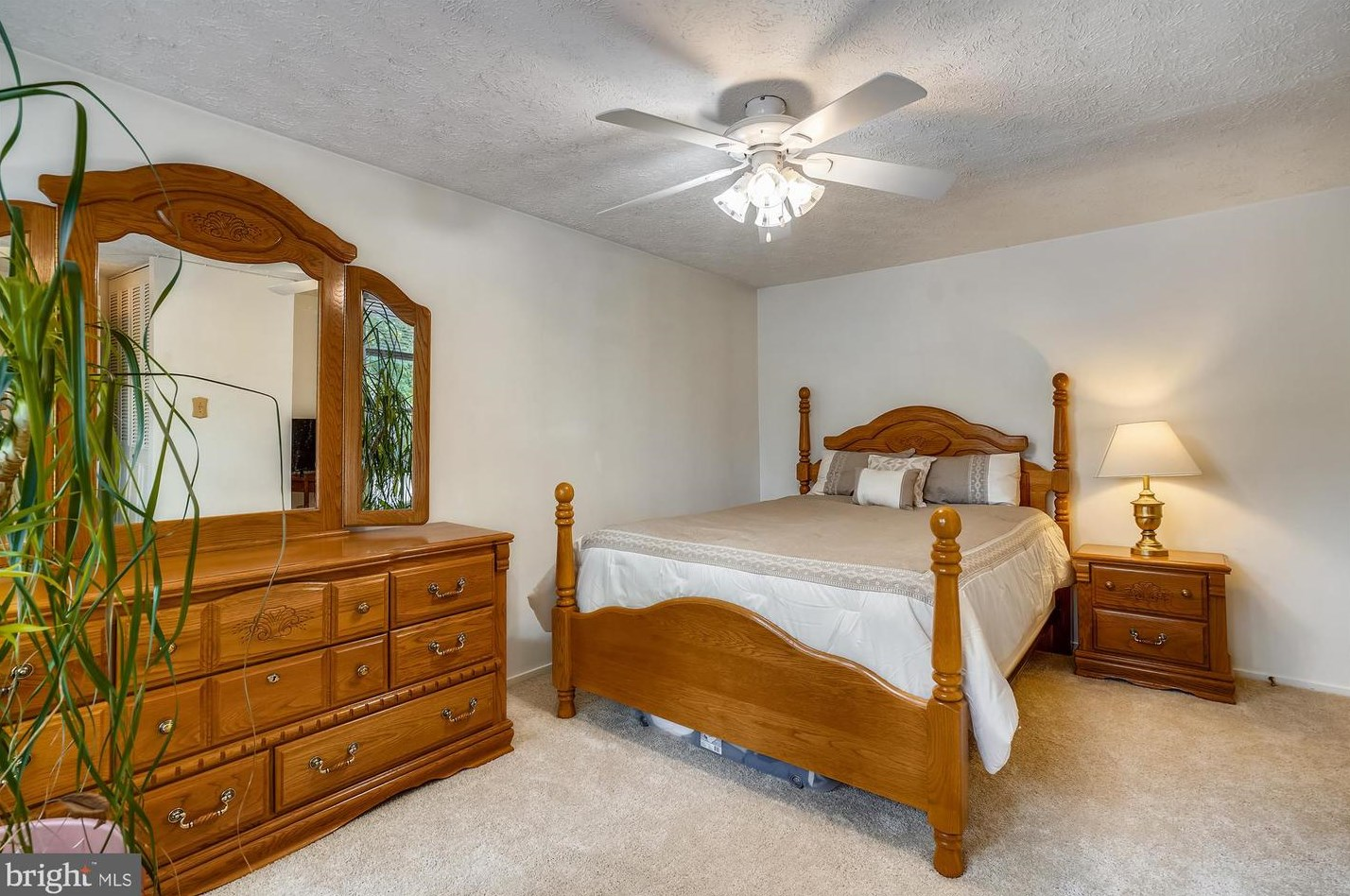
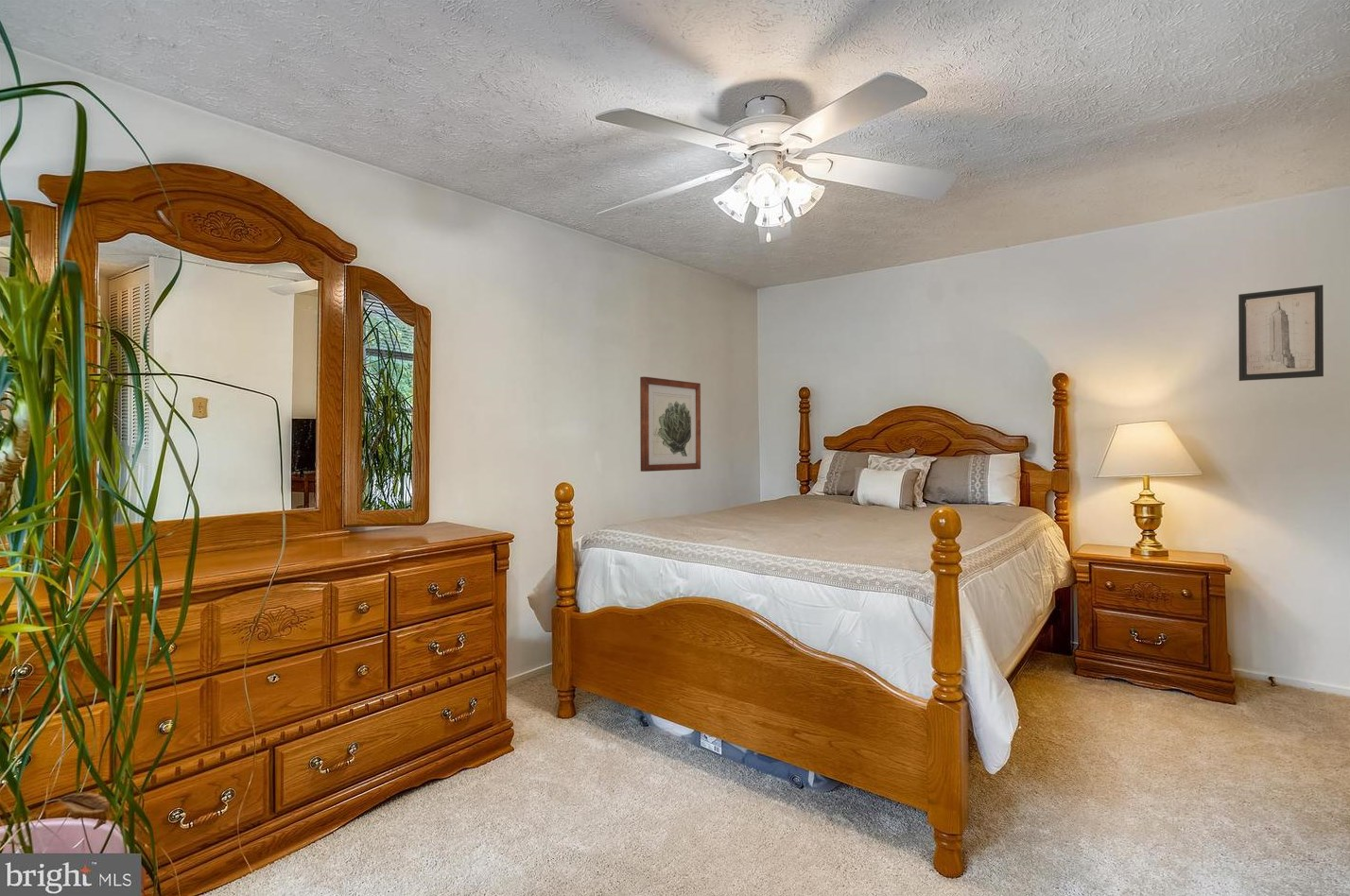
+ wall art (671, 424)
+ wall art (1279, 334)
